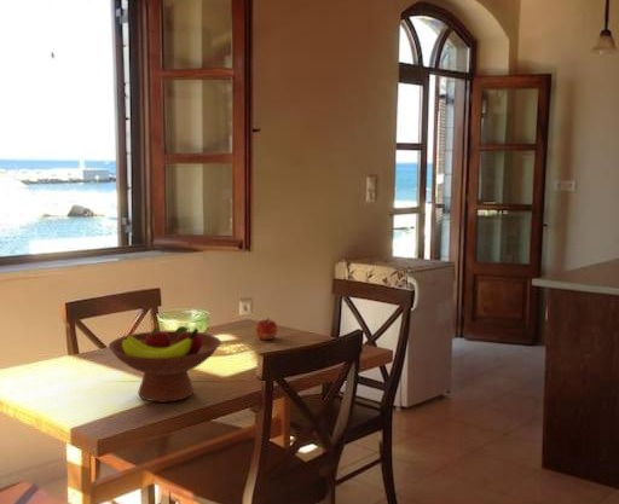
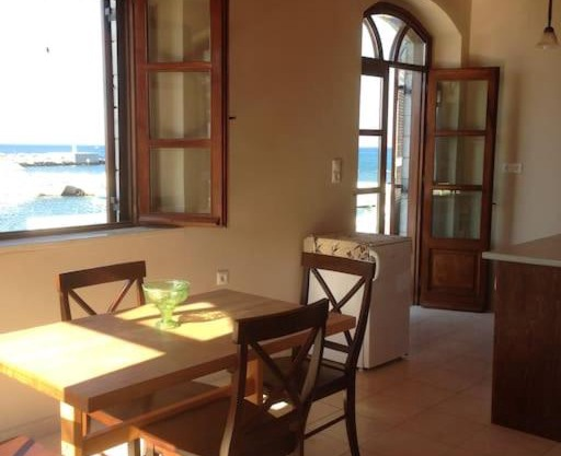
- fruit bowl (166, 358)
- apple (266, 328)
